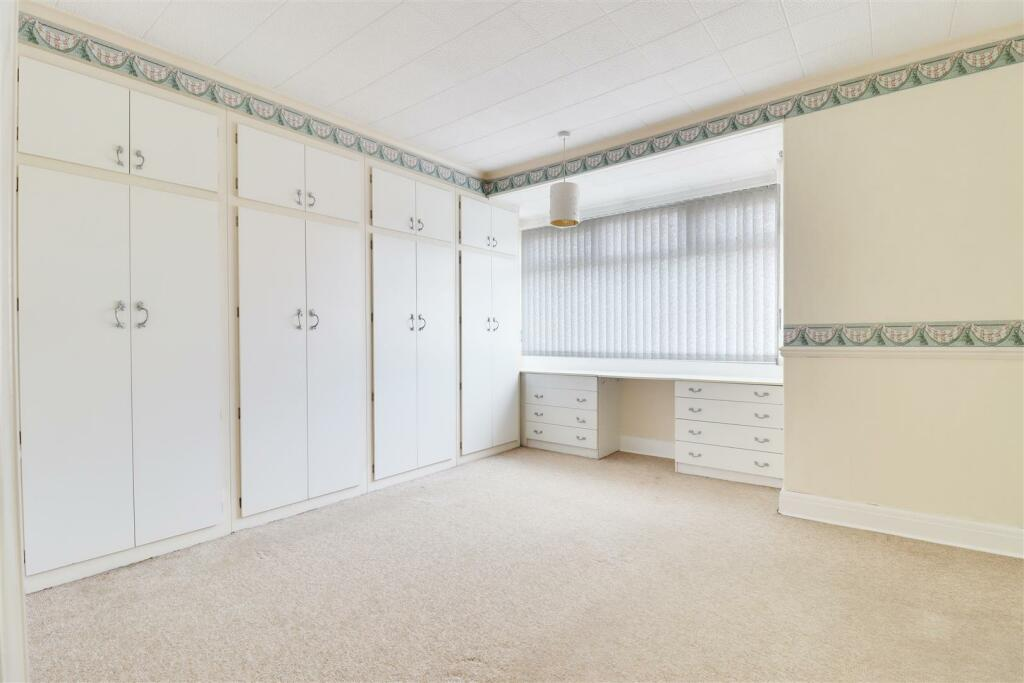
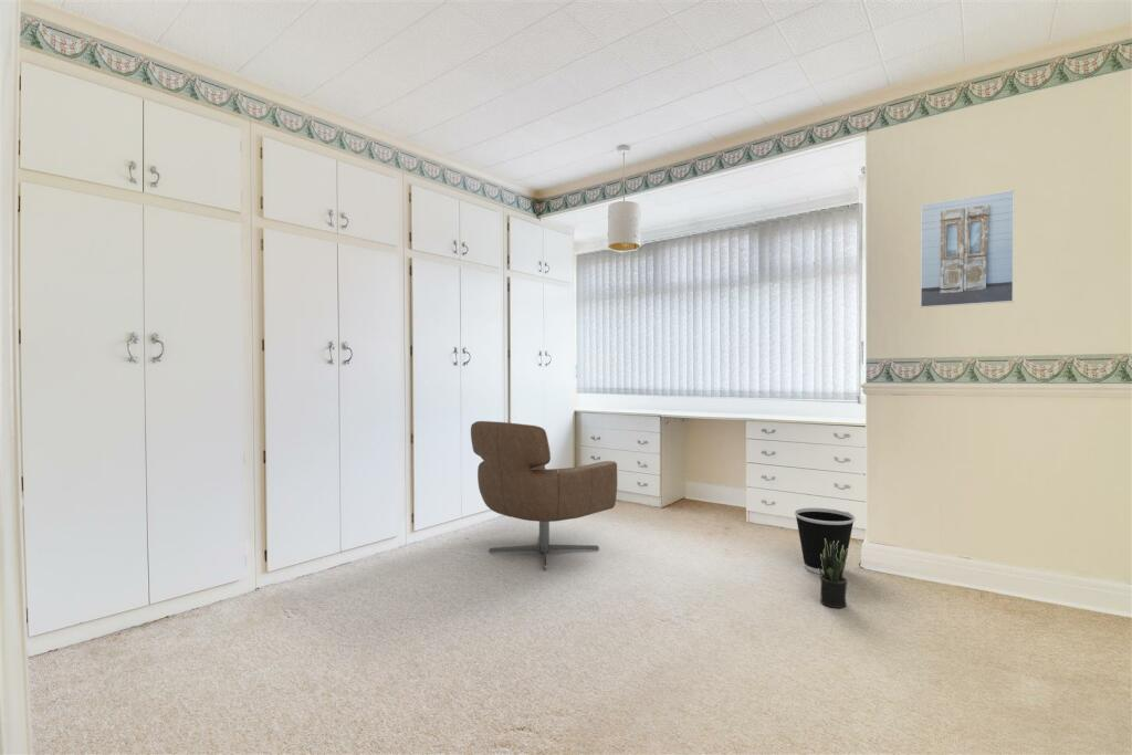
+ potted plant (832, 570)
+ chair (541, 485)
+ wastebasket (824, 541)
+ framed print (965, 251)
